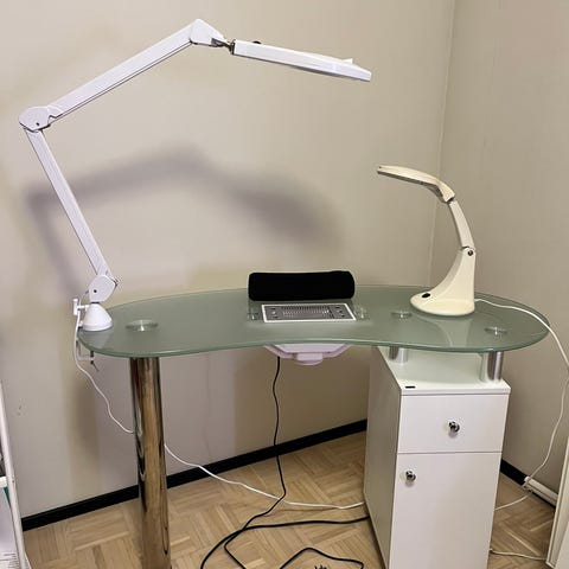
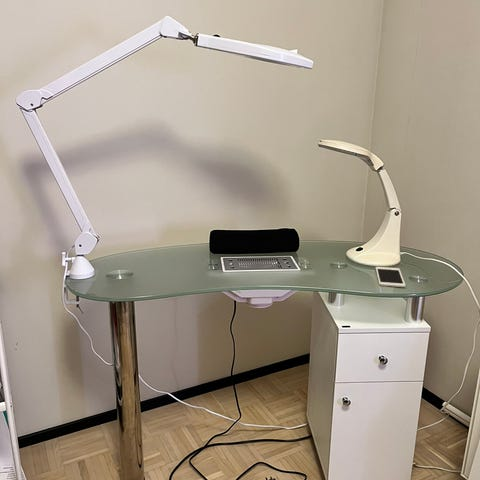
+ cell phone (389, 276)
